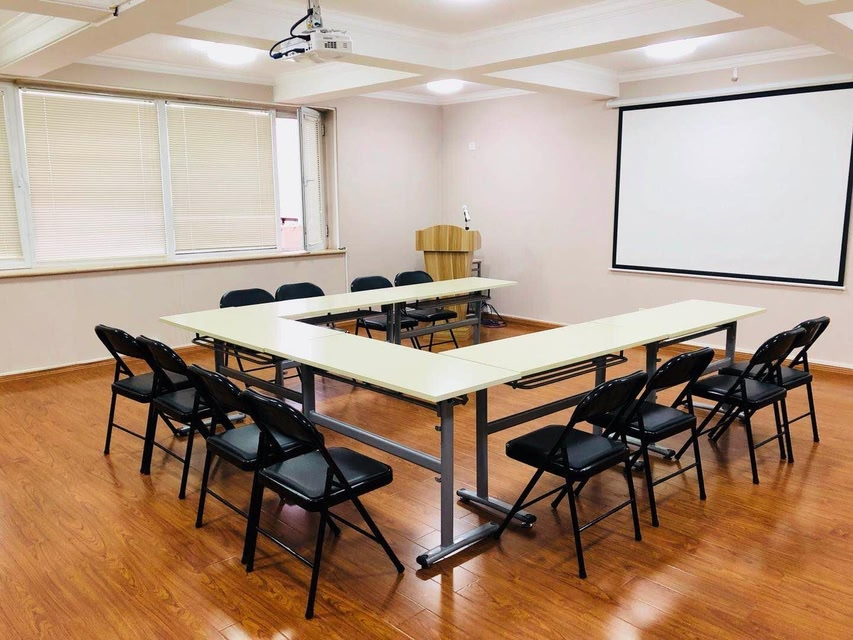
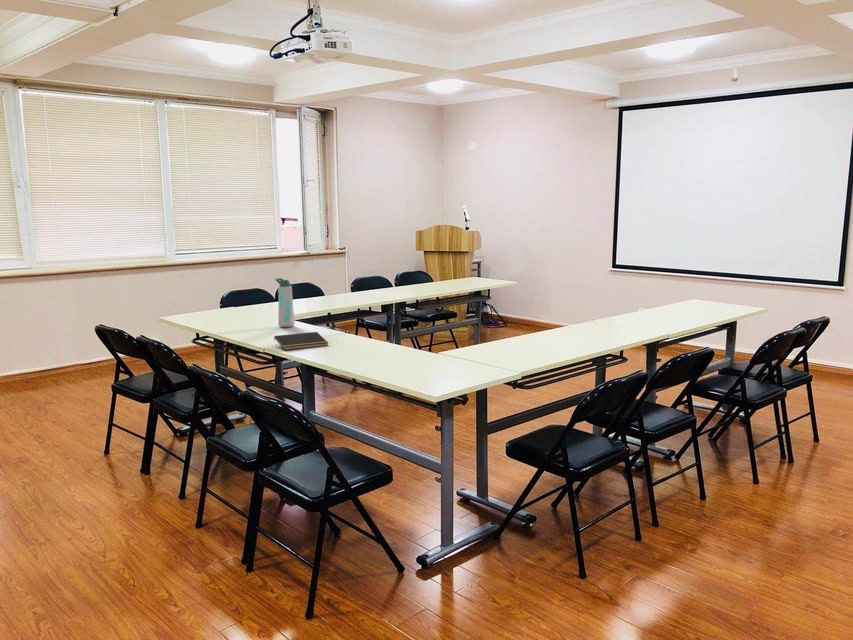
+ water bottle (284, 302)
+ notepad (301, 340)
